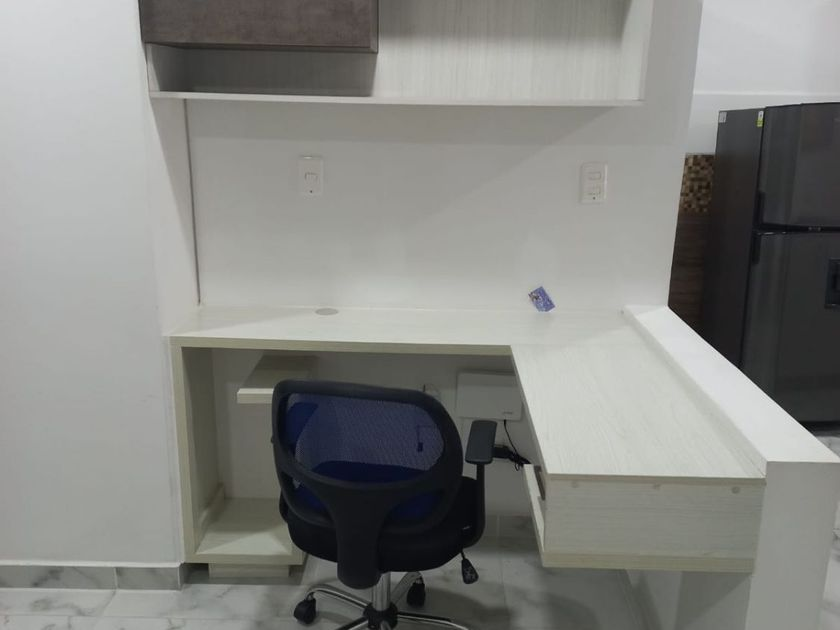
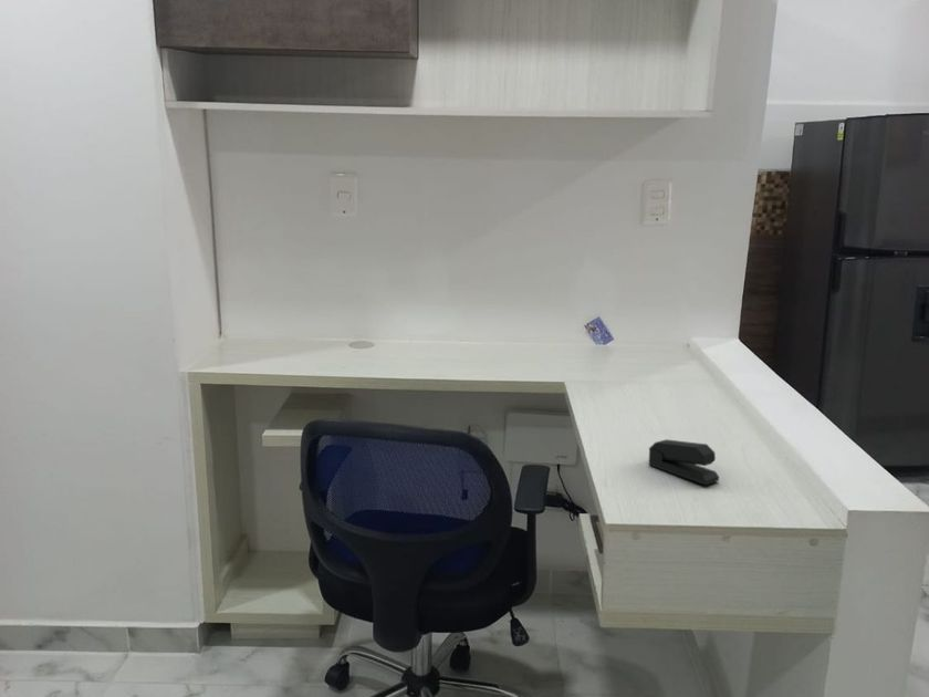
+ stapler (682, 456)
